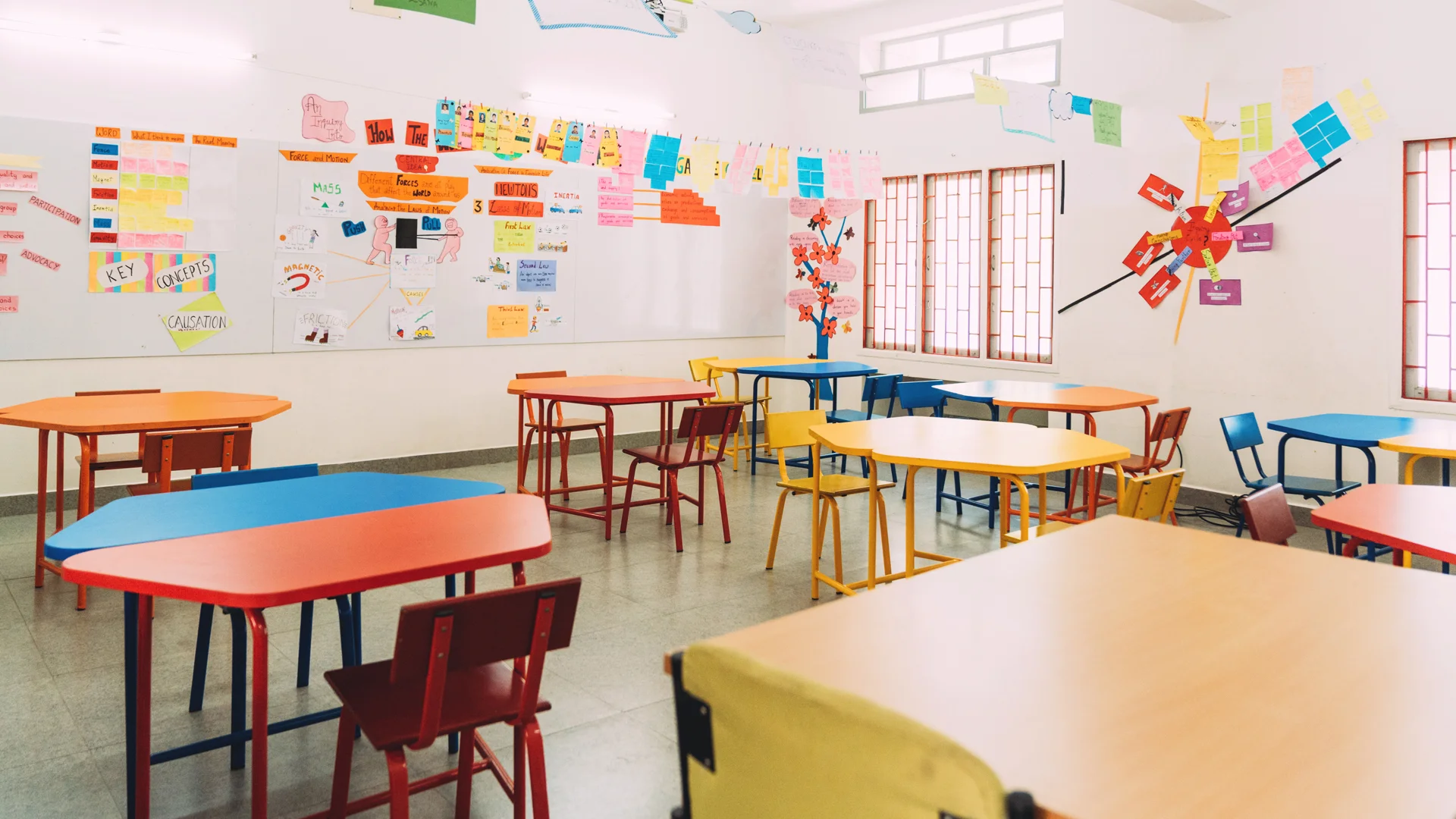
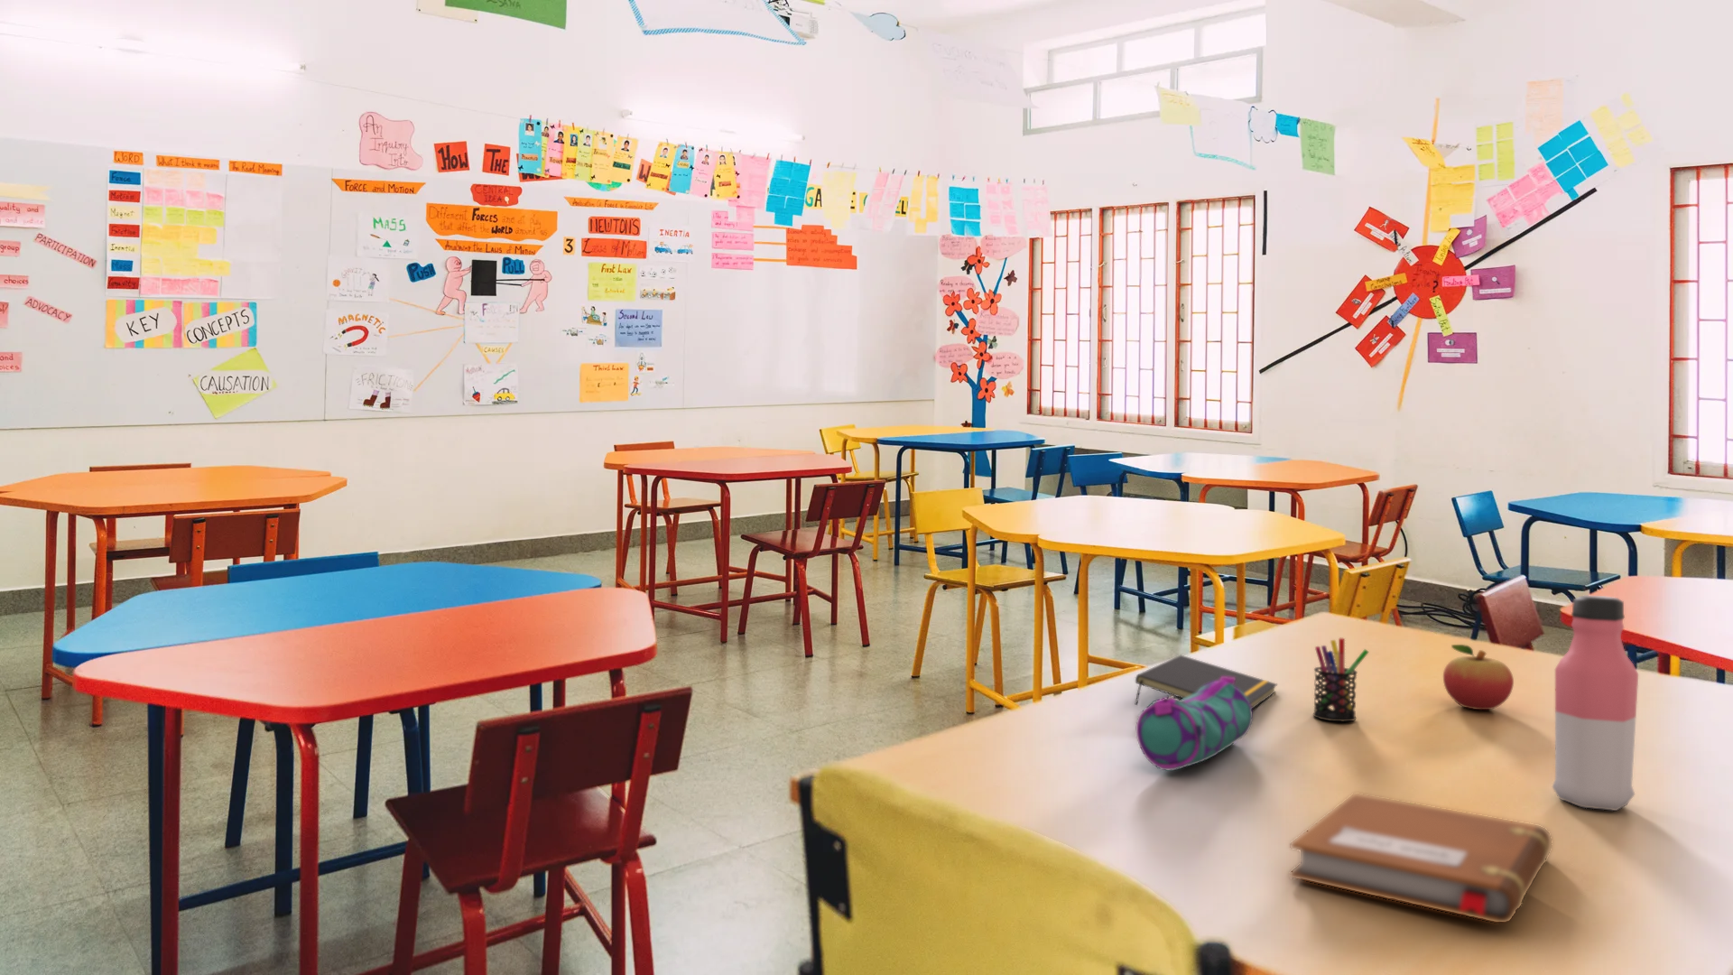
+ pen holder (1340, 676)
+ water bottle (1595, 700)
+ notebook (1422, 854)
+ fruit (1477, 675)
+ pencil case (1197, 721)
+ notepad (1208, 682)
